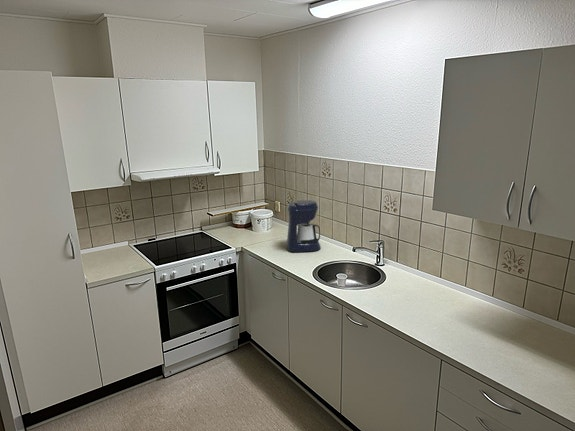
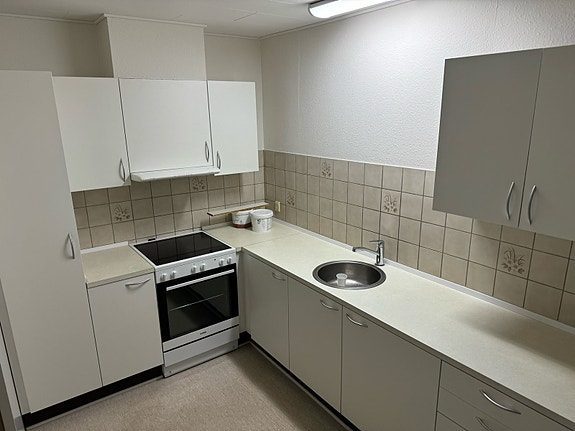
- coffee maker (302, 224)
